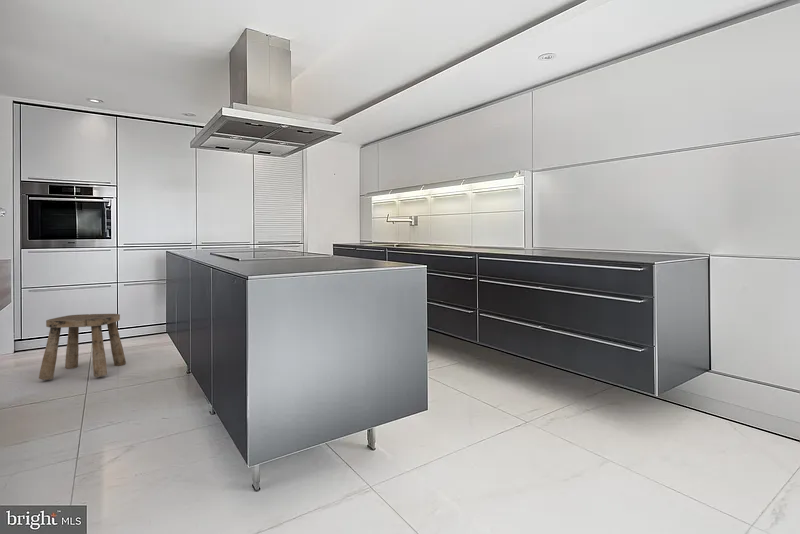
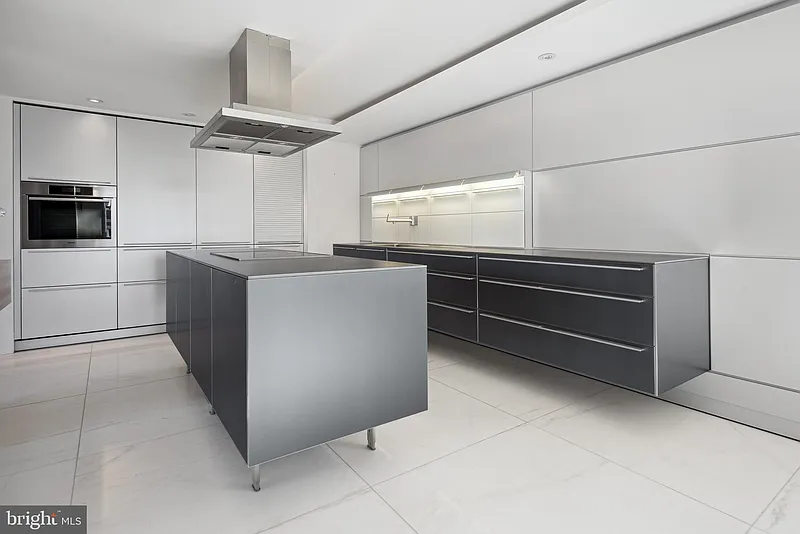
- stool (78, 347)
